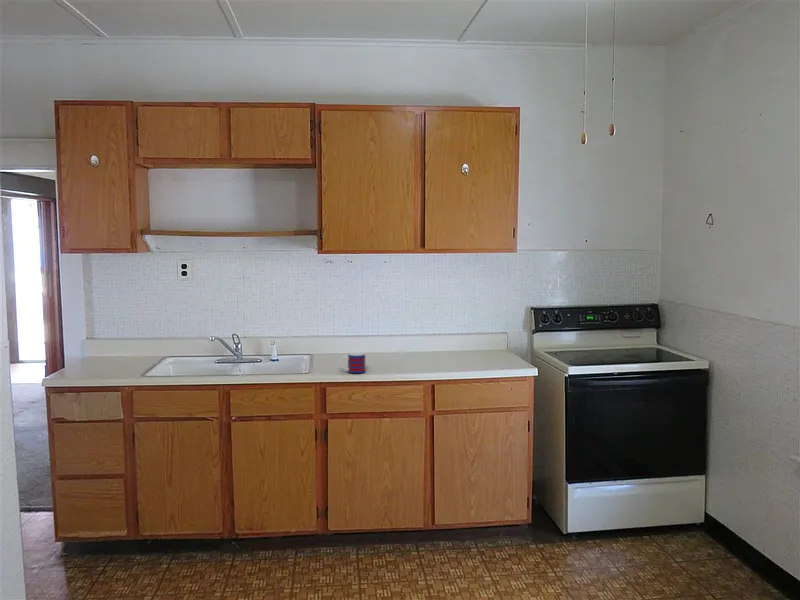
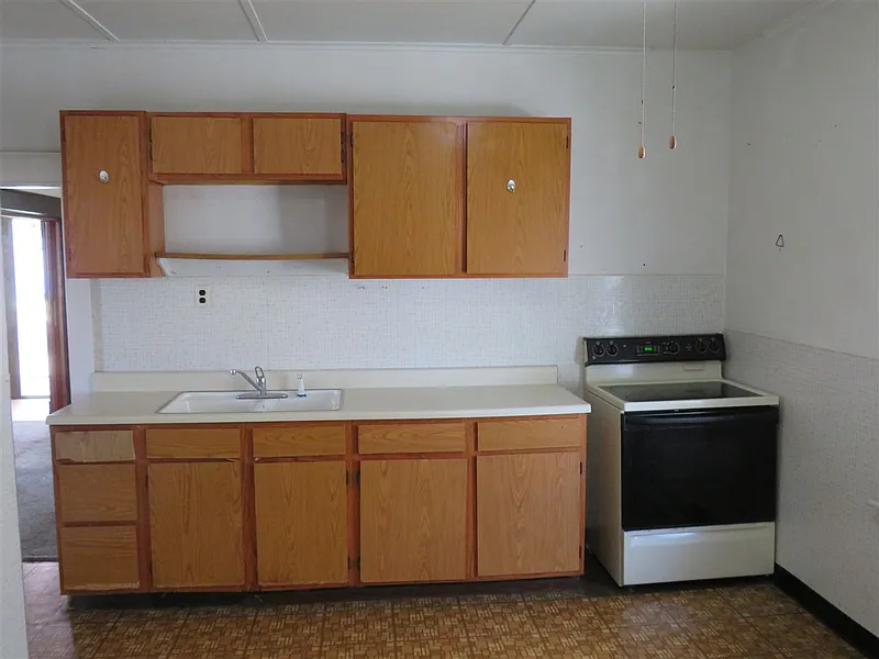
- mug (352, 363)
